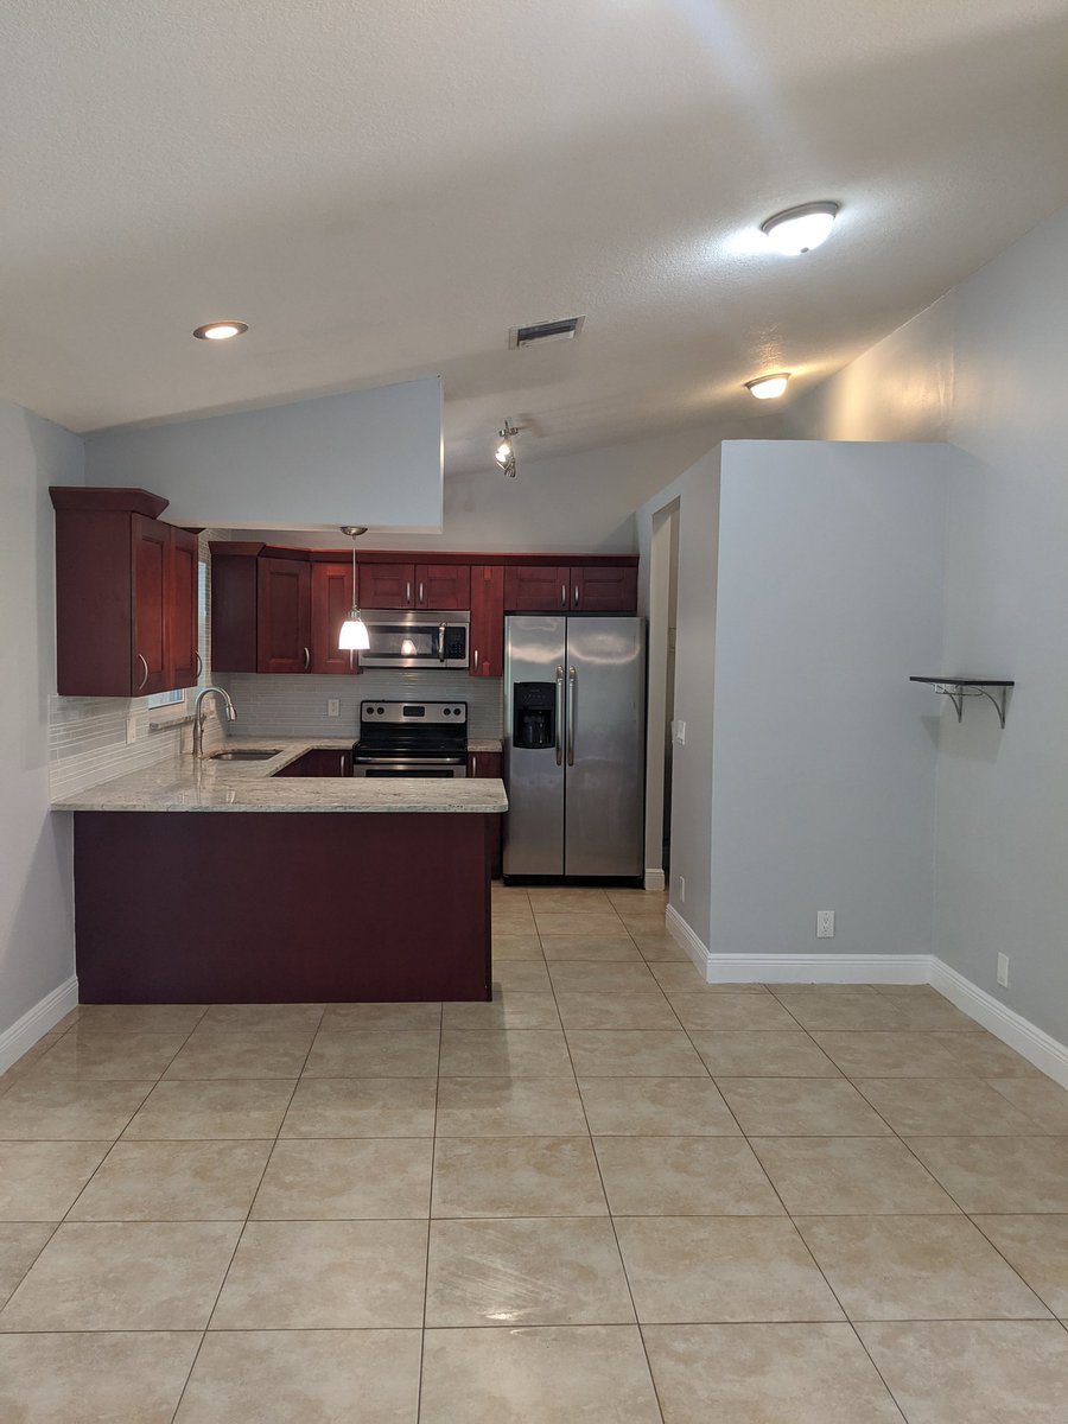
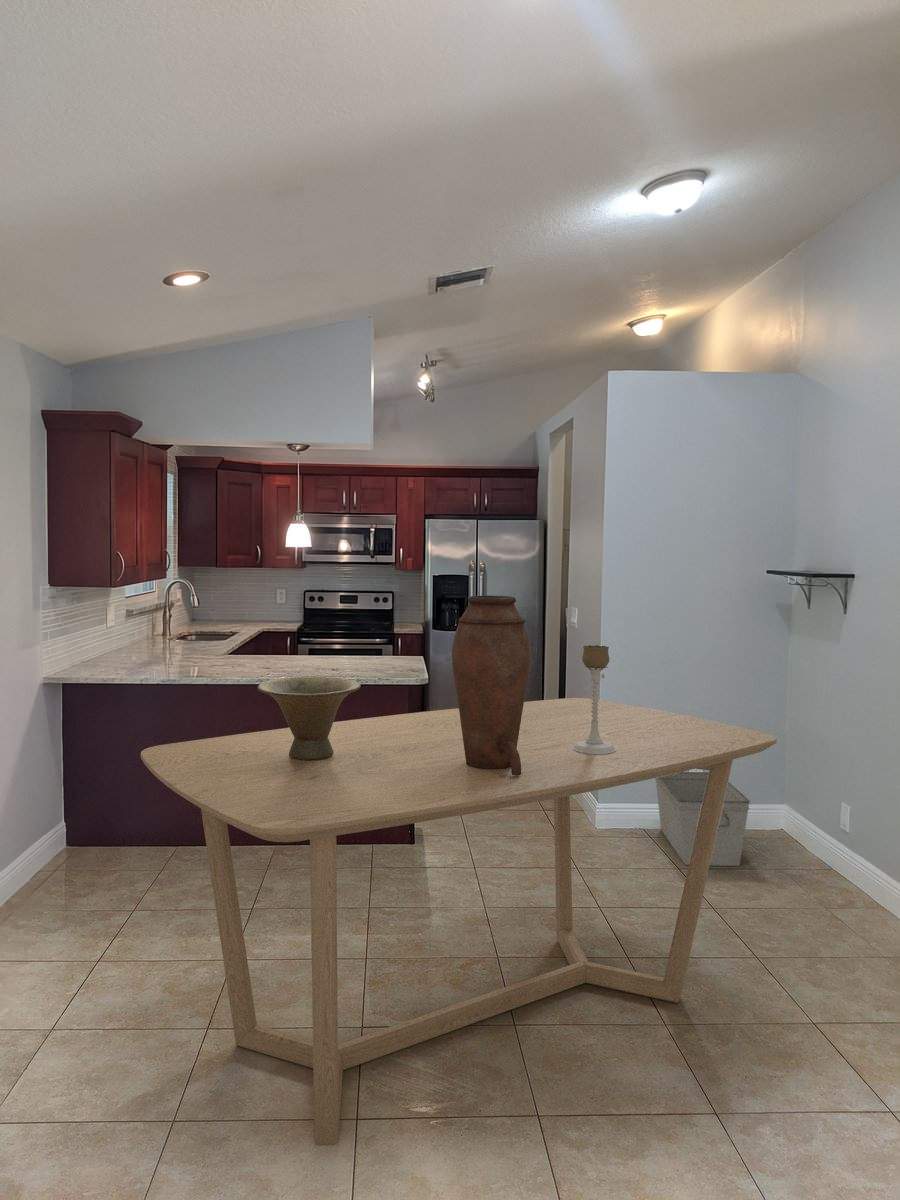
+ dining table (459, 815)
+ candle holder (595, 697)
+ storage bin (698, 816)
+ vase (495, 681)
+ bowl (309, 719)
